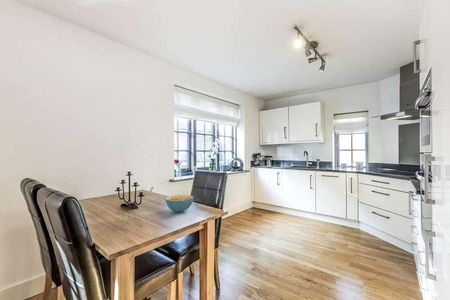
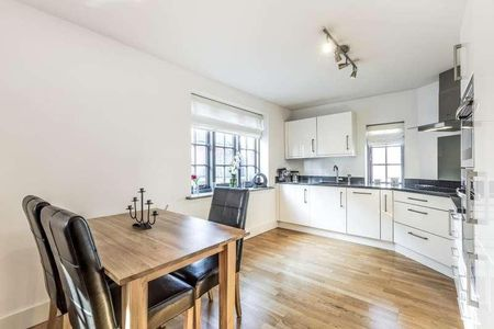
- cereal bowl (179, 204)
